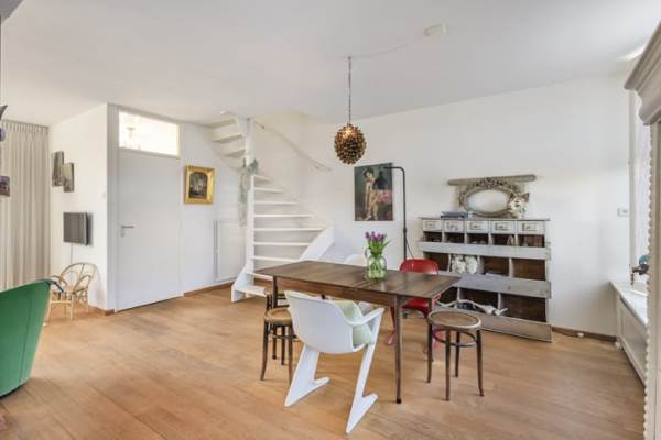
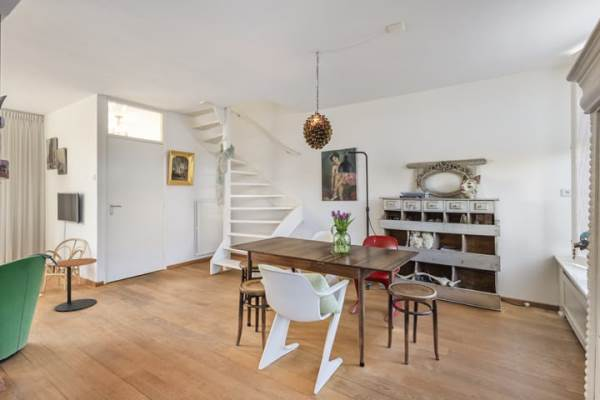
+ side table (70, 283)
